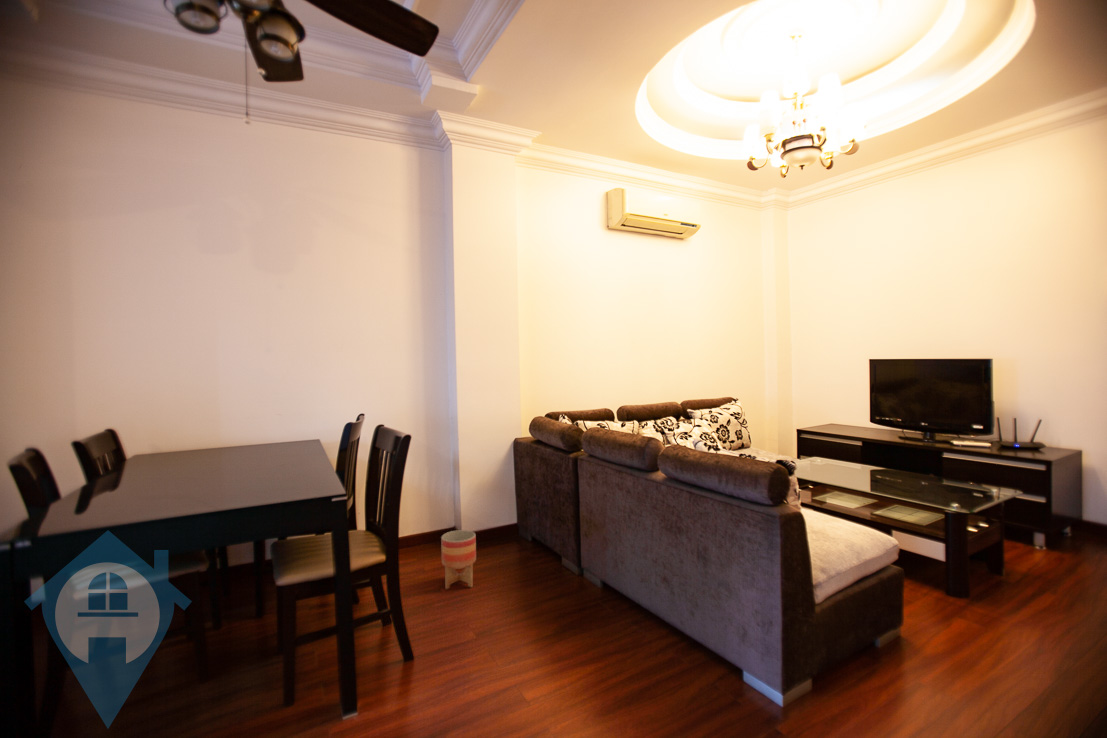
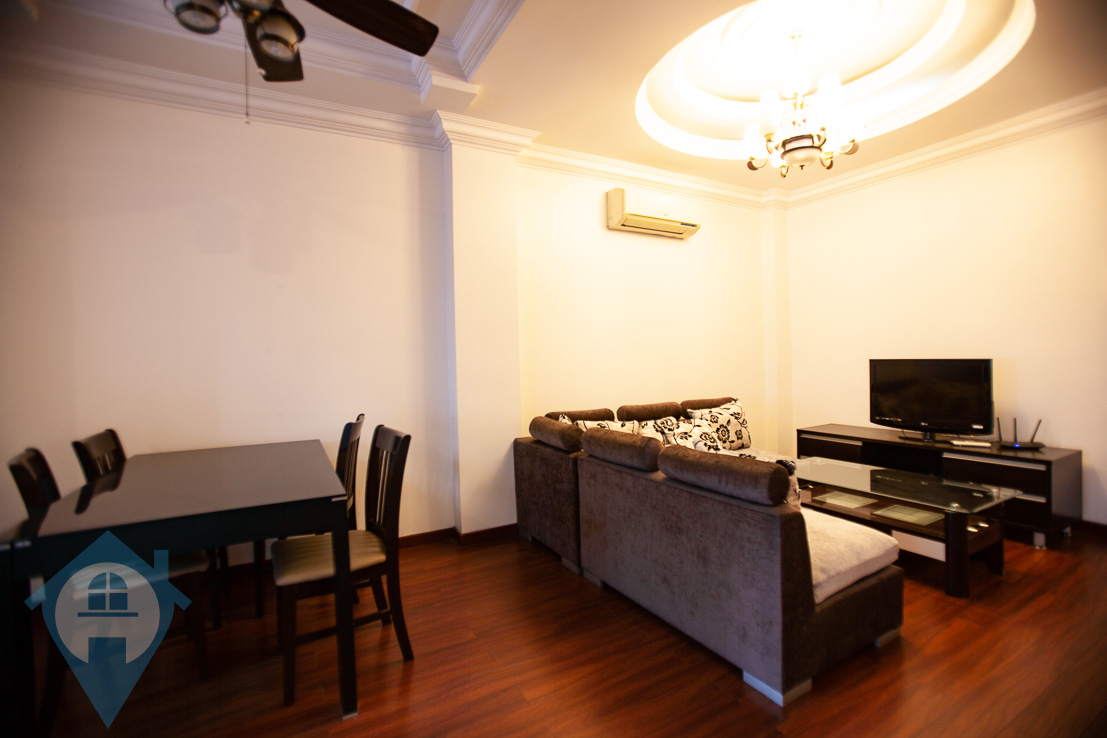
- planter (459, 559)
